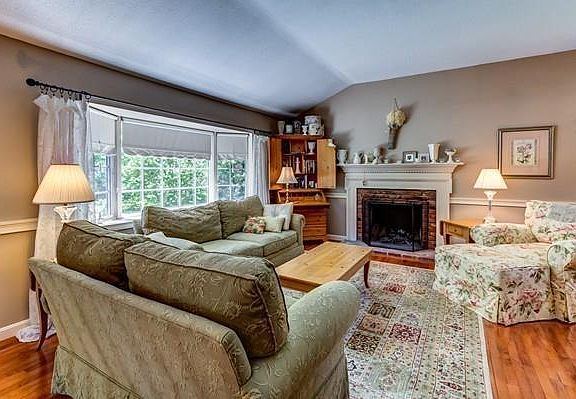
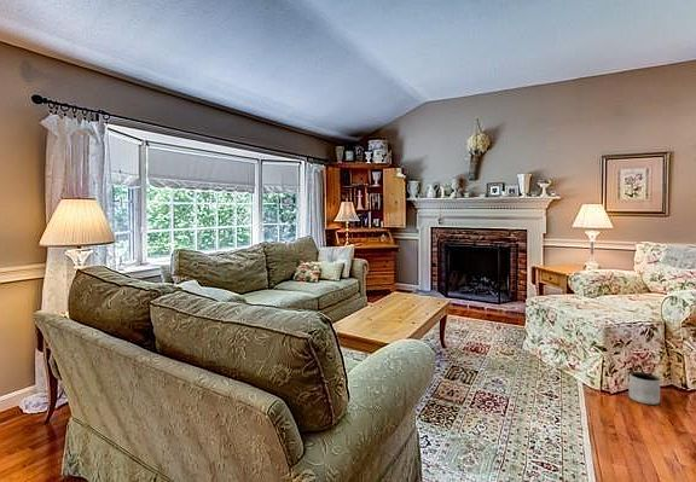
+ planter (644, 388)
